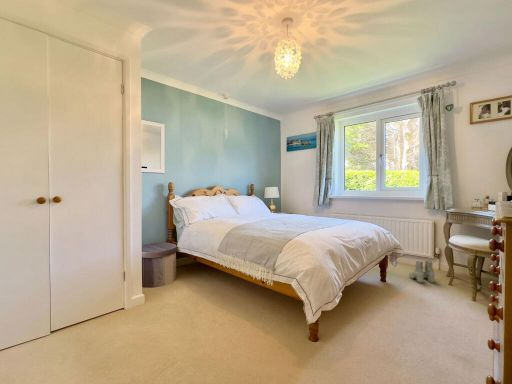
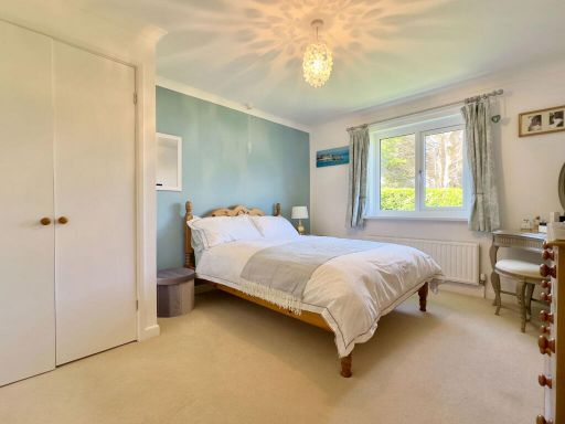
- boots (421, 269)
